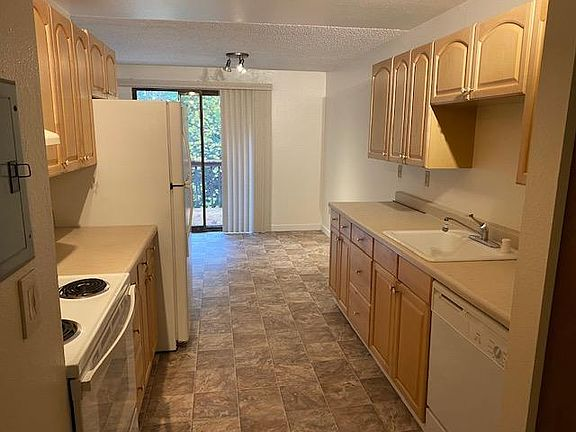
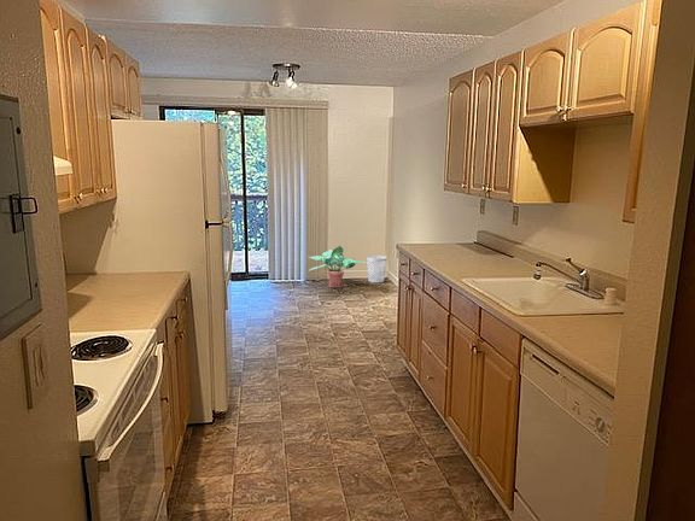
+ potted plant (334, 264)
+ wastebasket (376, 268)
